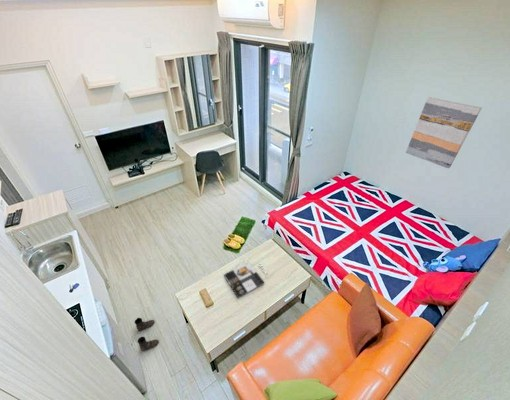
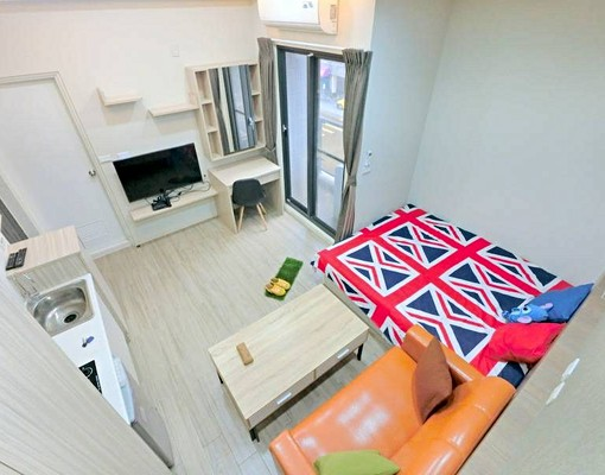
- boots (146, 327)
- wall art (438, 133)
- magazine (248, 276)
